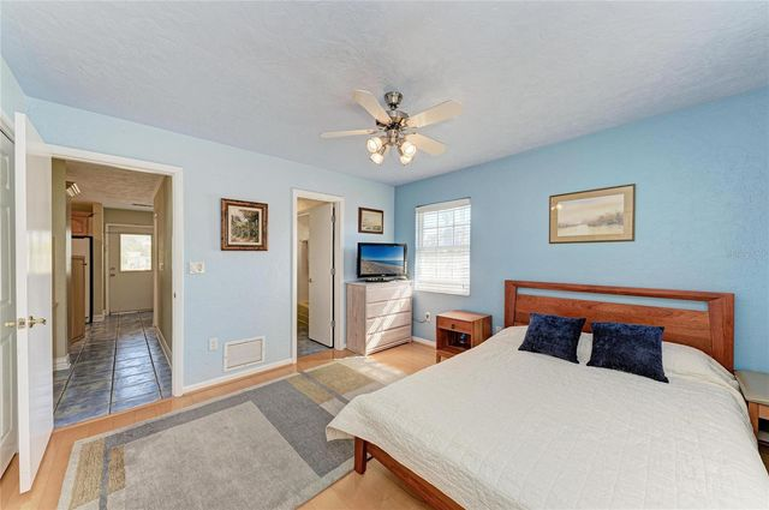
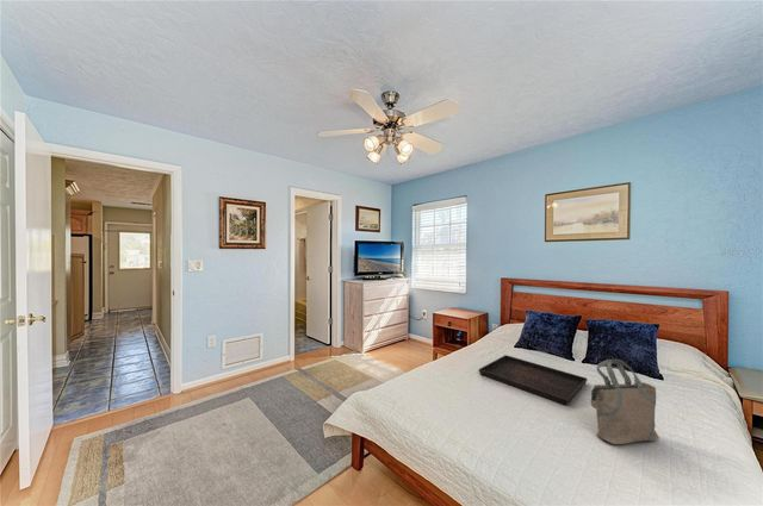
+ serving tray (531, 376)
+ tote bag (620, 399)
